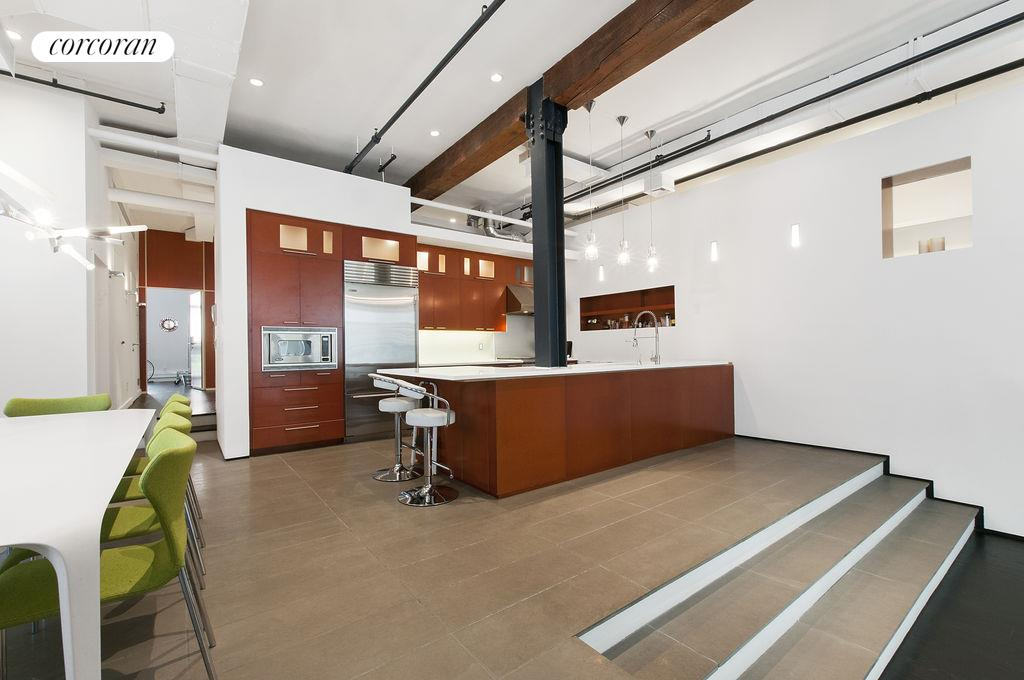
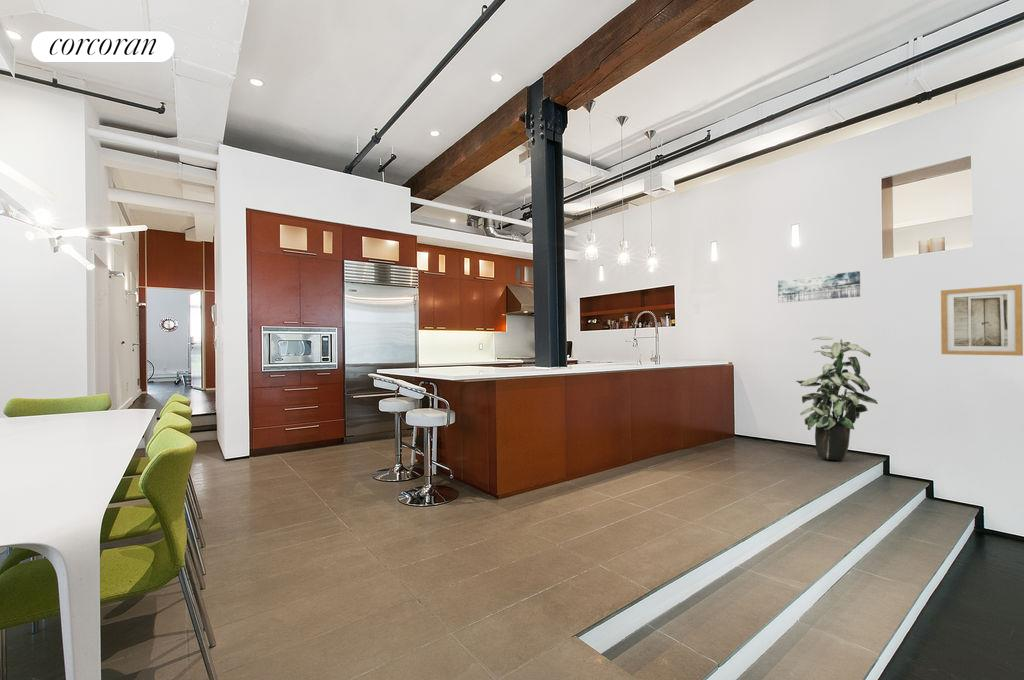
+ wall art (979, 321)
+ wall art (816, 288)
+ indoor plant (831, 397)
